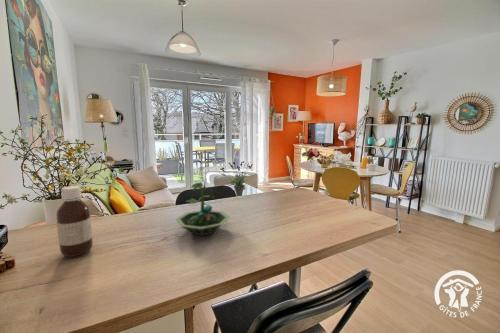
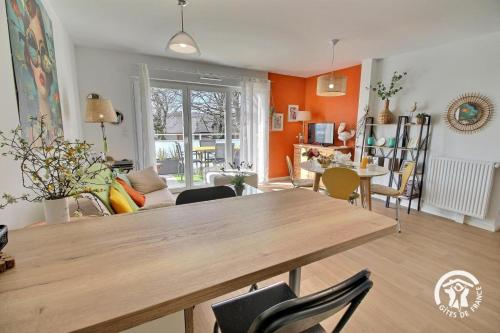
- bottle (74, 220)
- terrarium (202, 190)
